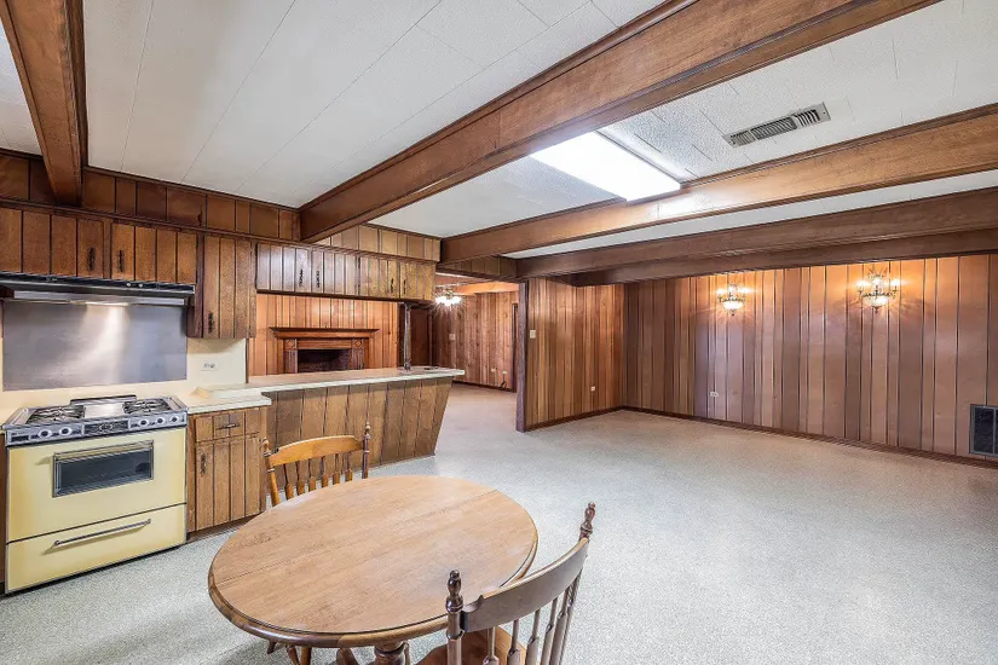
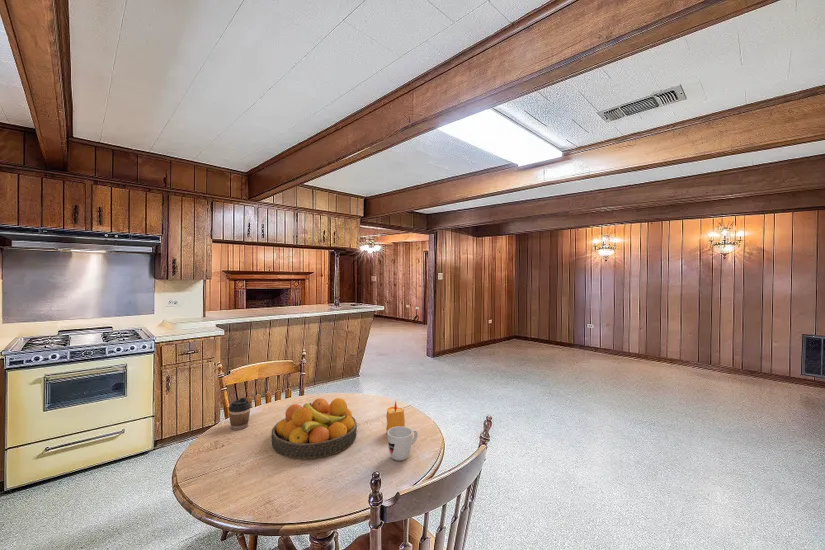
+ coffee cup (239, 413)
+ candle (395, 416)
+ mug (403, 443)
+ fruit bowl (315, 419)
